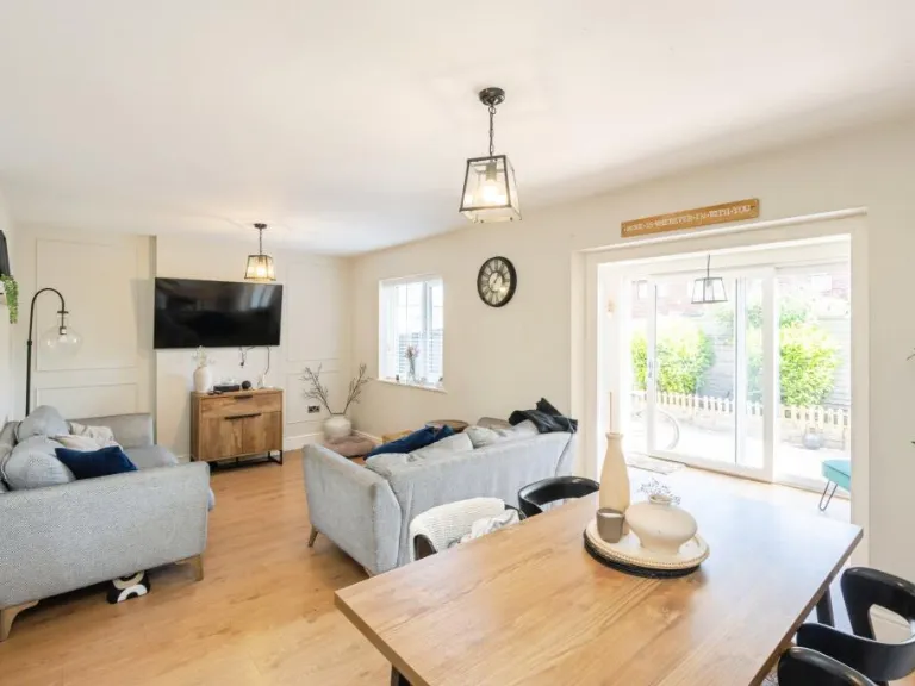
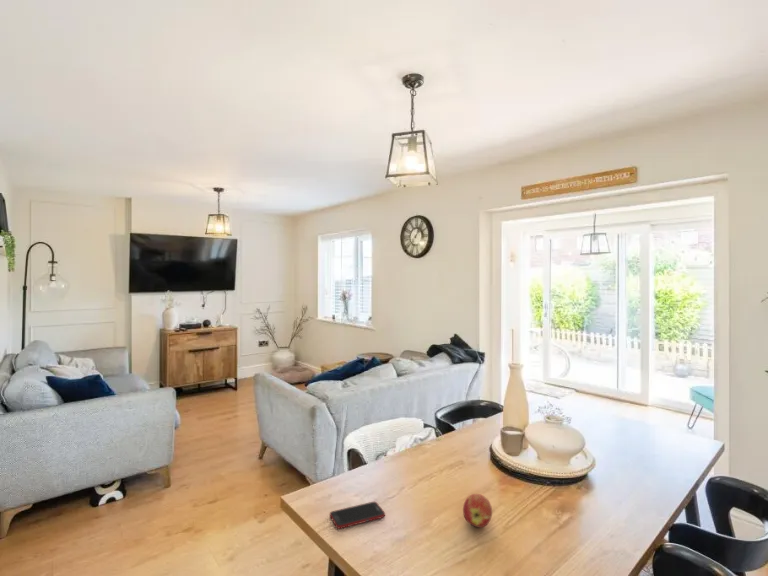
+ cell phone (357, 514)
+ apple (477, 509)
